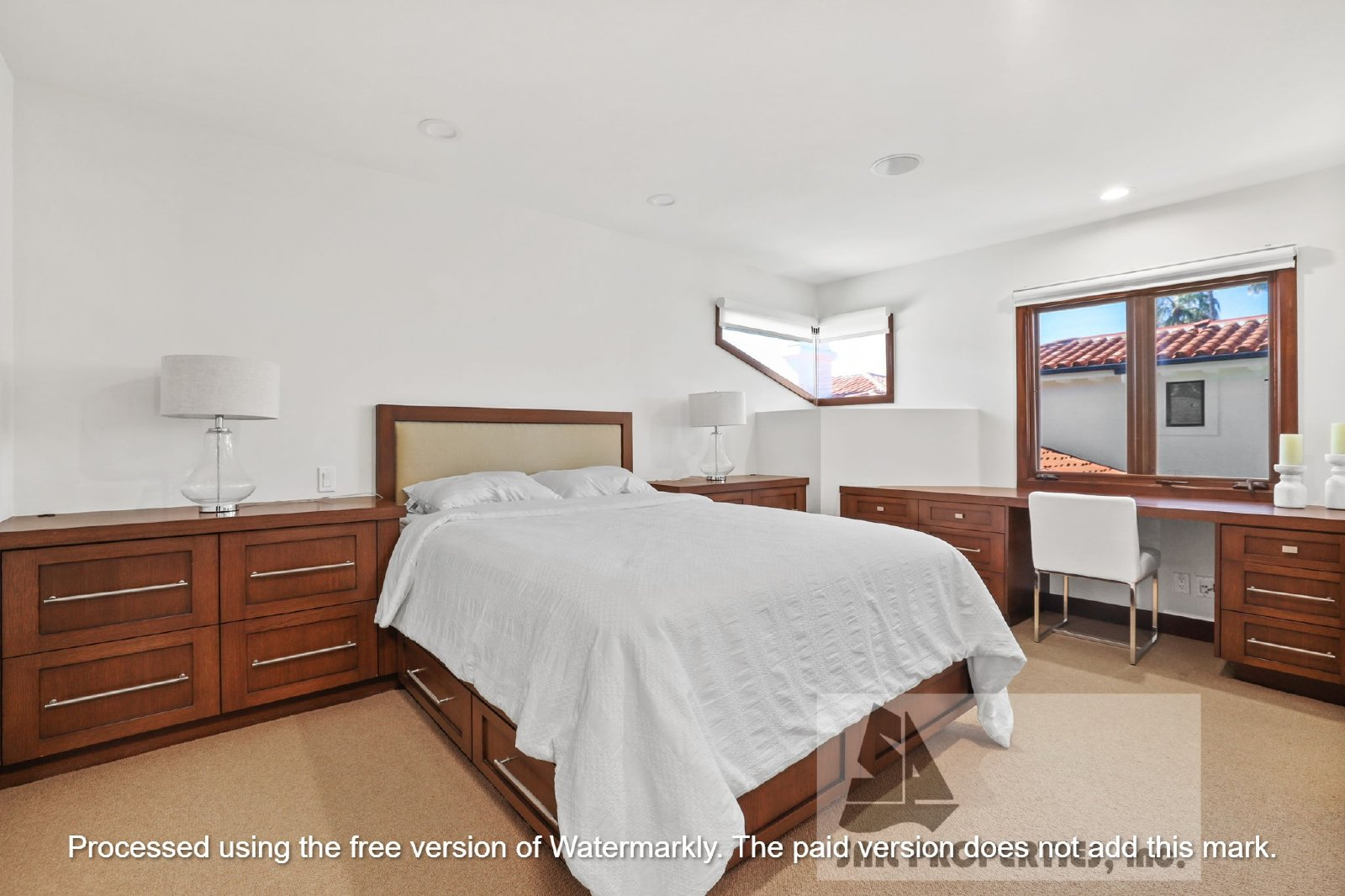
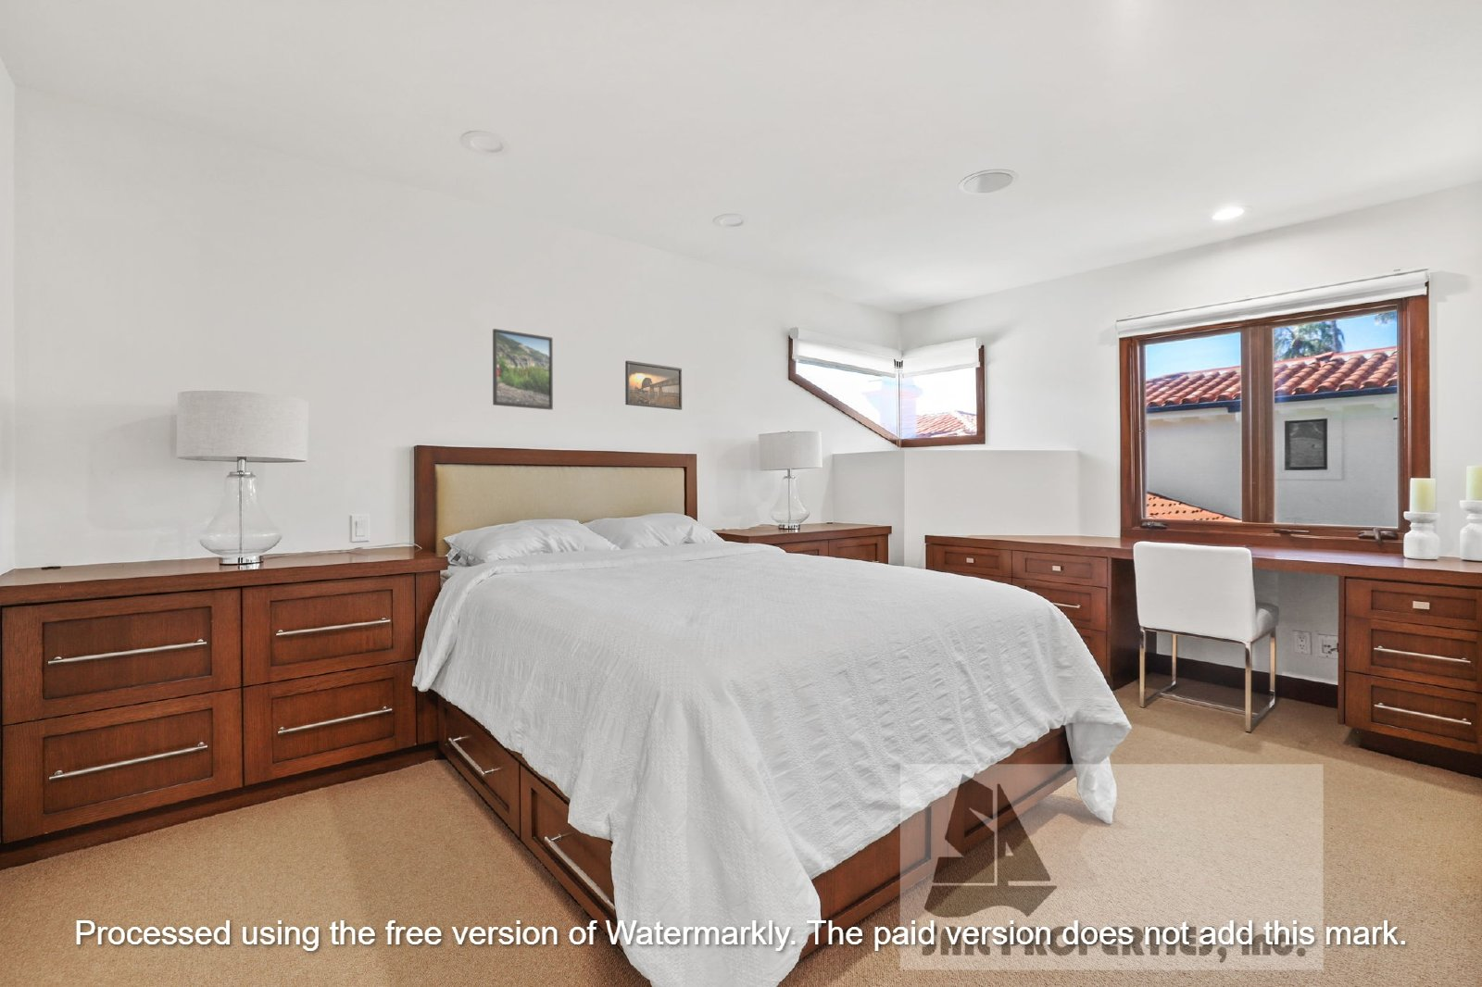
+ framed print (523, 370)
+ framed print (653, 386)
